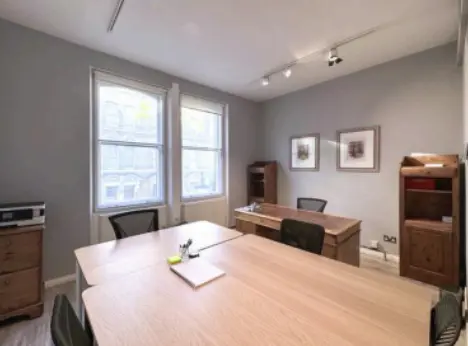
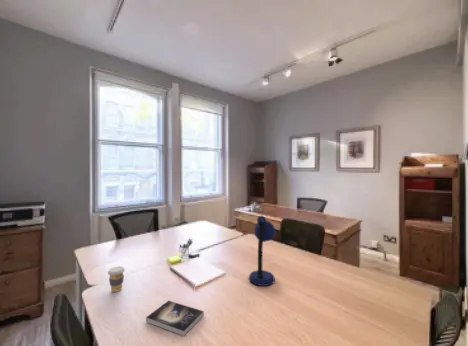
+ book (175, 316)
+ desk lamp (262, 244)
+ coffee cup (116, 279)
